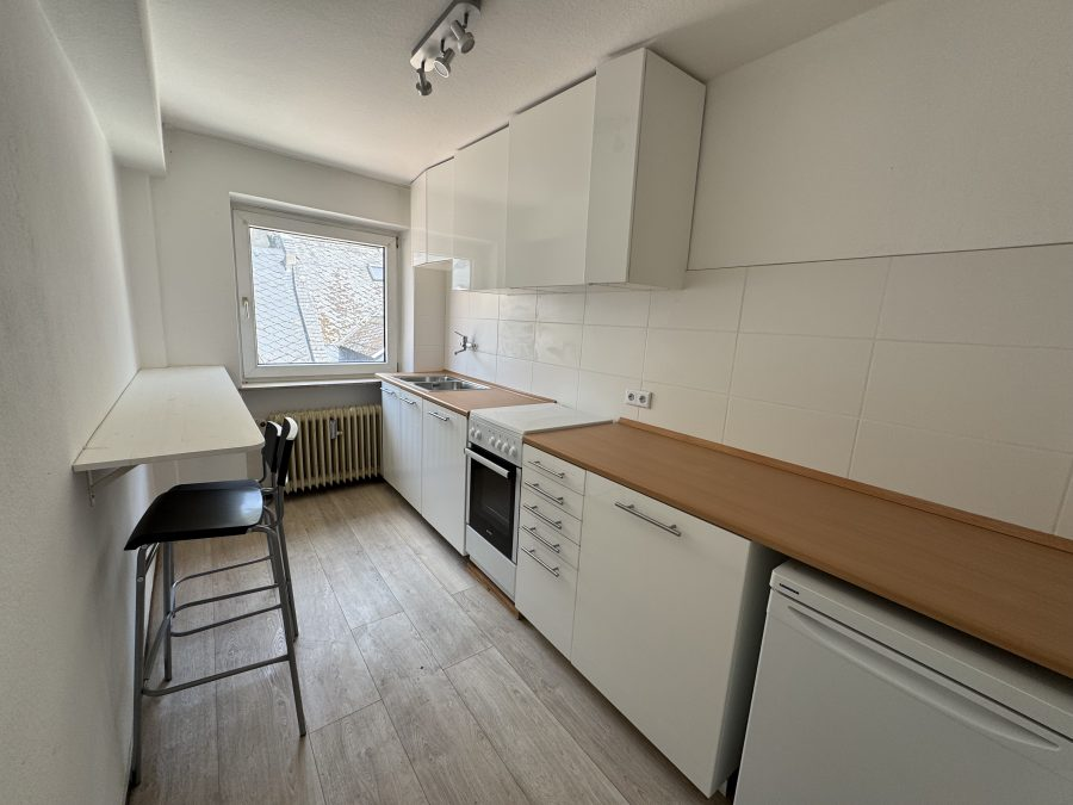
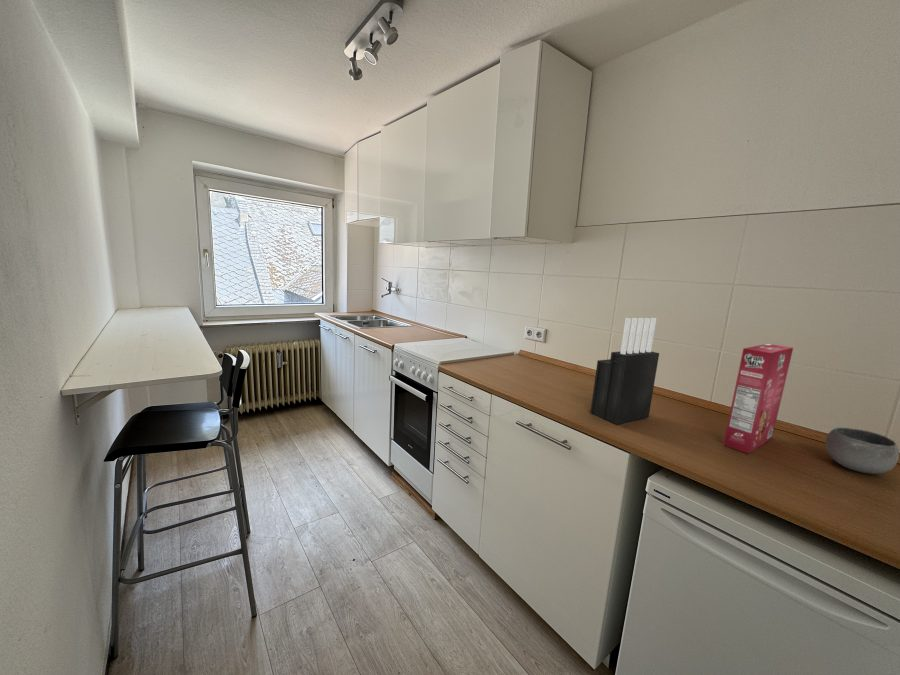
+ bowl (859, 451)
+ cereal box (758, 395)
+ knife block (623, 366)
